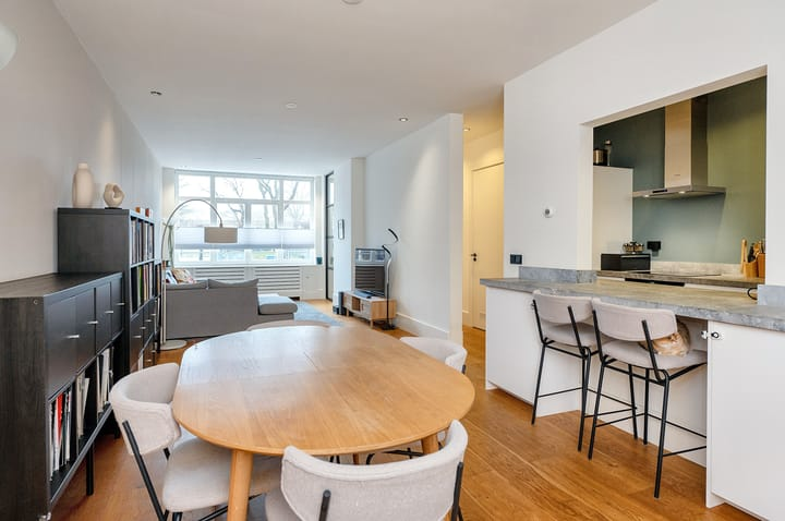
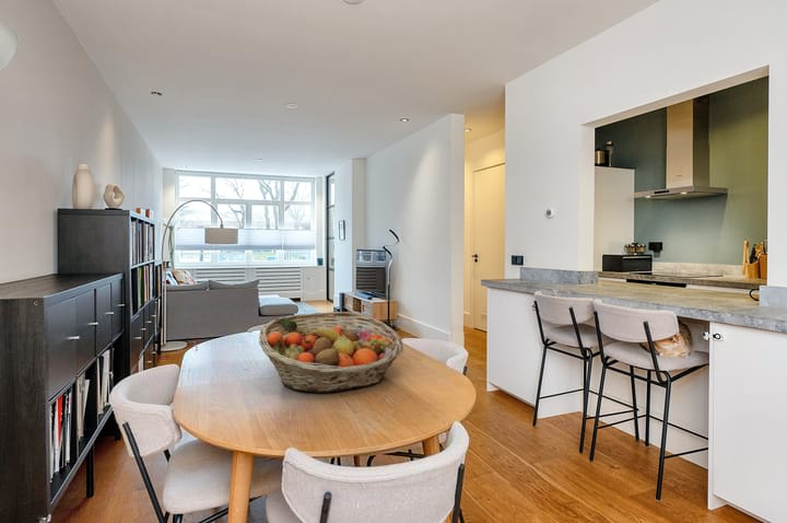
+ fruit basket (332, 348)
